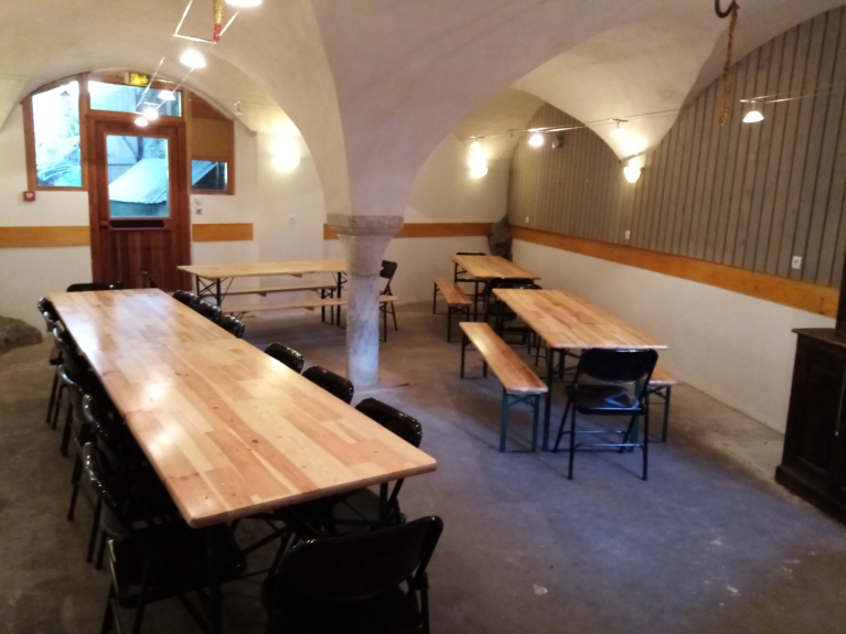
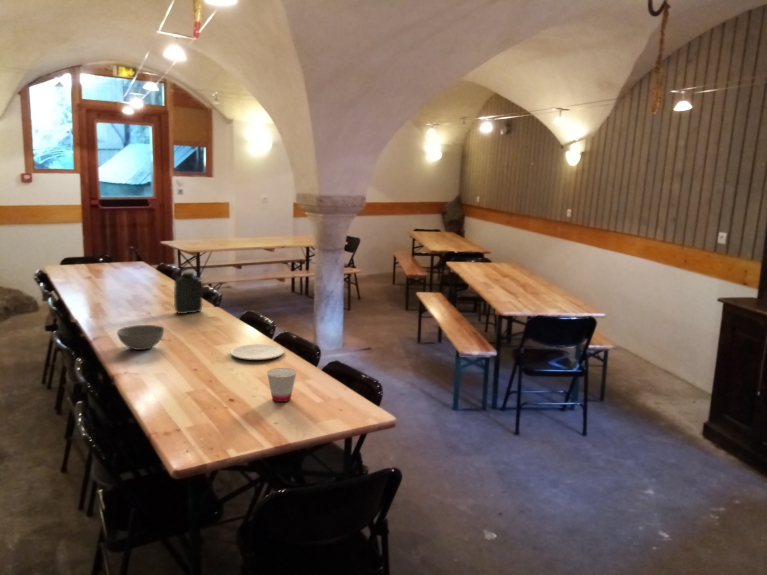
+ bowl (141, 338)
+ water jug (188, 291)
+ plate (257, 352)
+ cup (281, 385)
